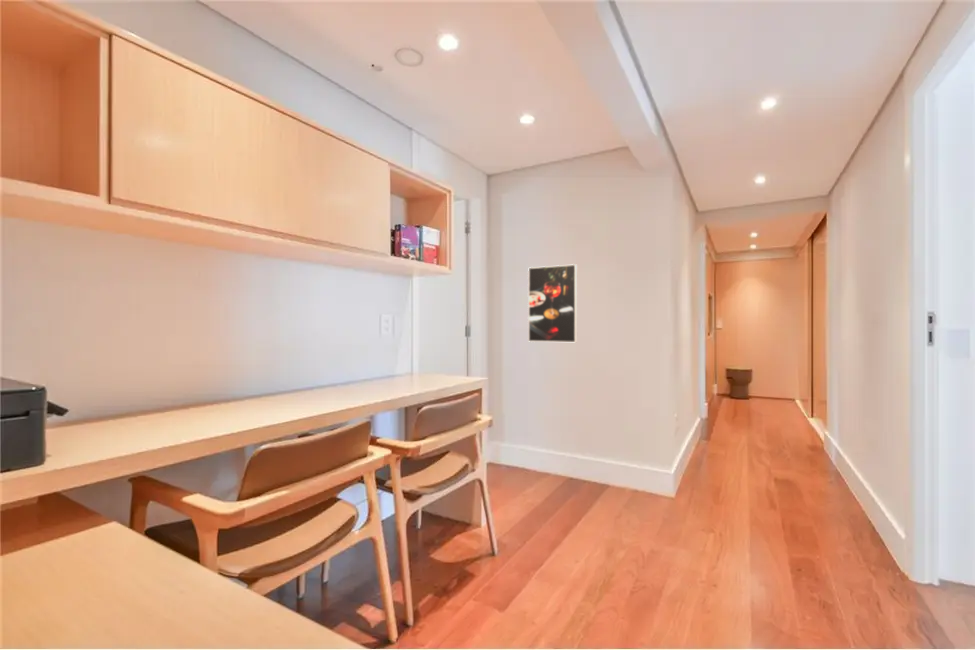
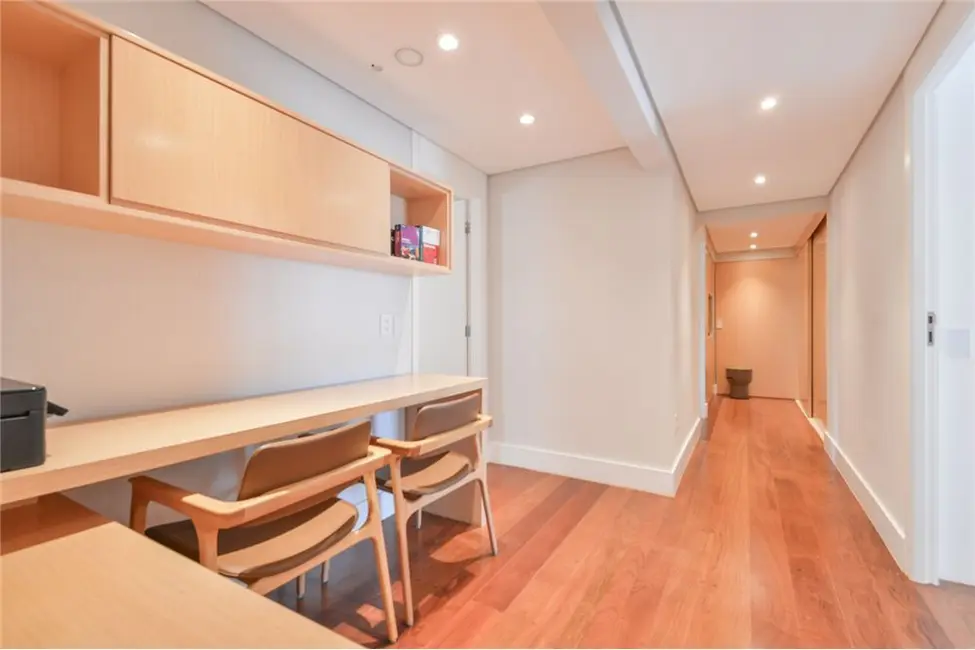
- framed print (552, 304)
